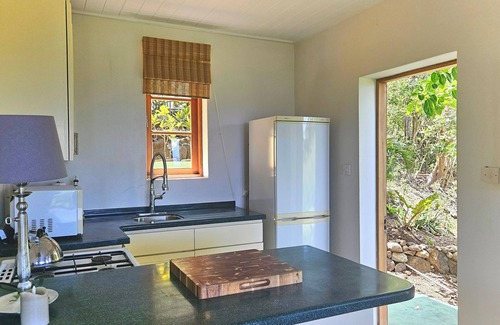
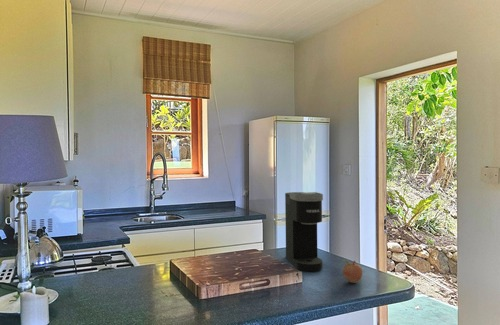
+ coffee maker (303, 227)
+ fruit (352, 270)
